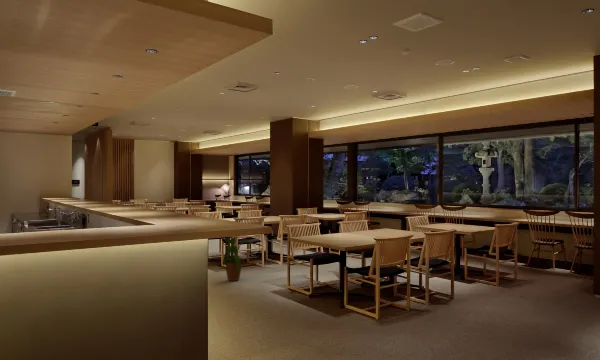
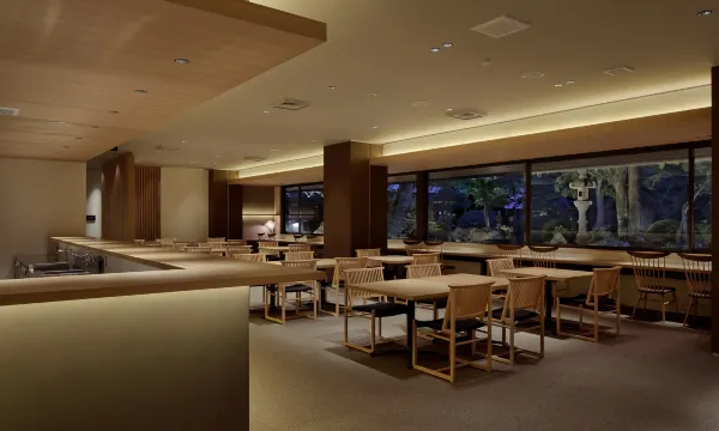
- house plant (231, 247)
